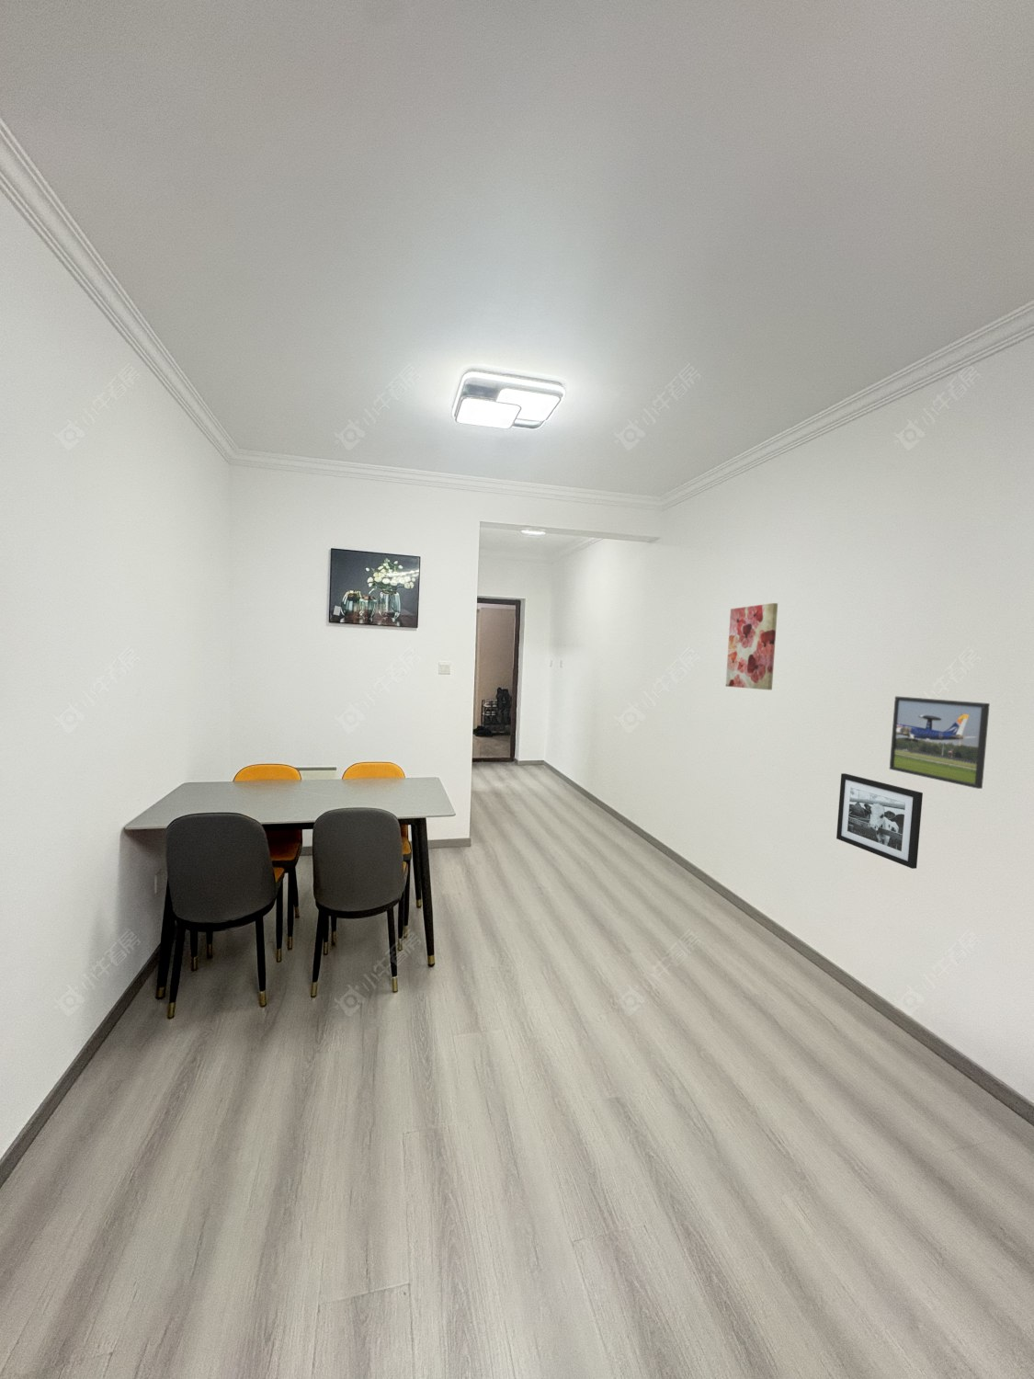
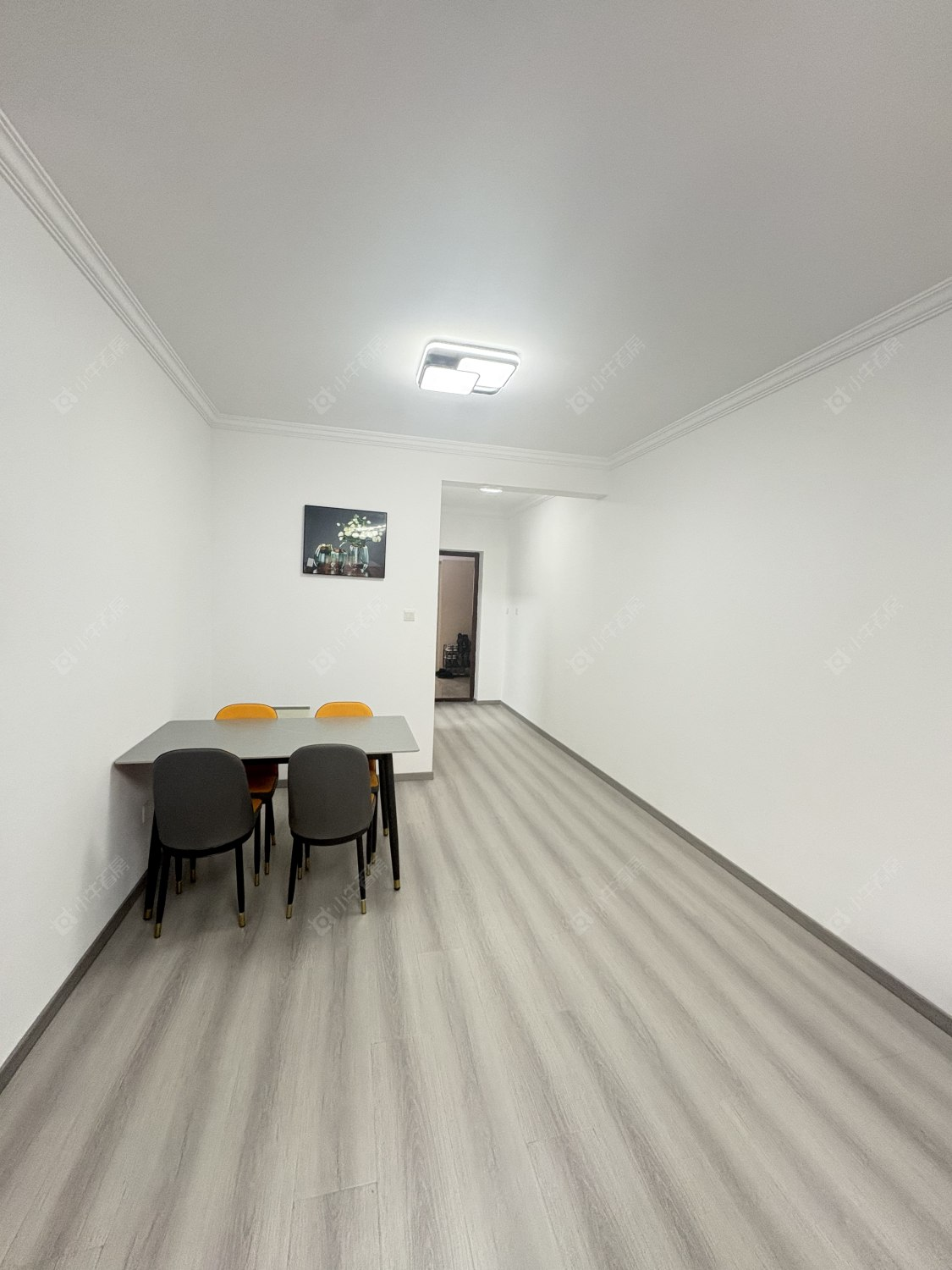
- picture frame (875, 818)
- wall art (751, 647)
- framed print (935, 738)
